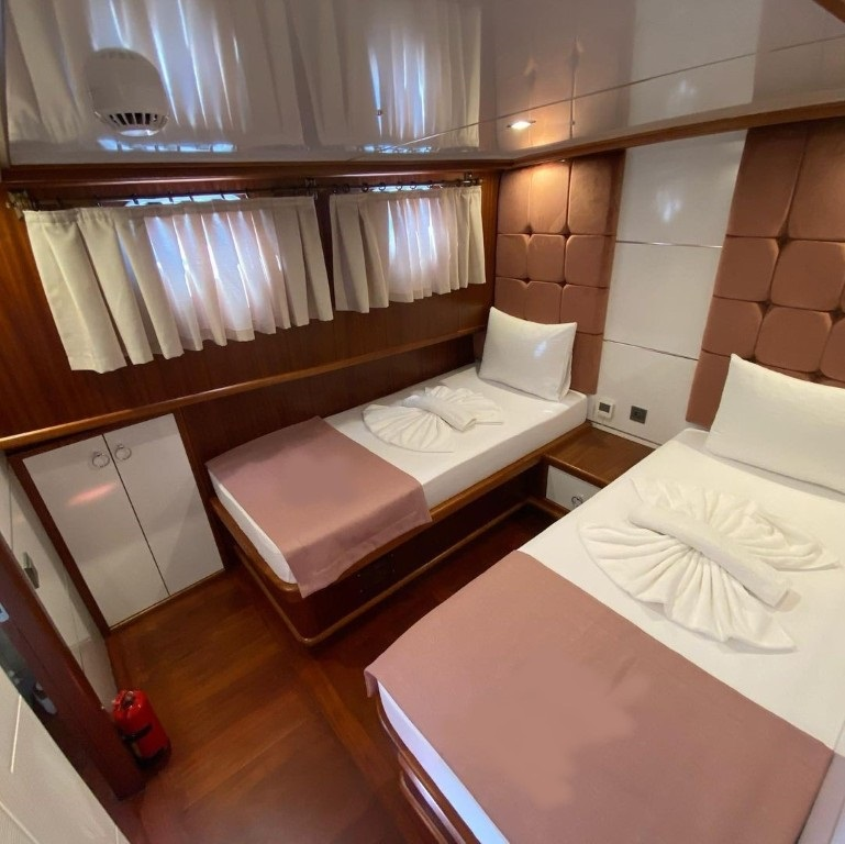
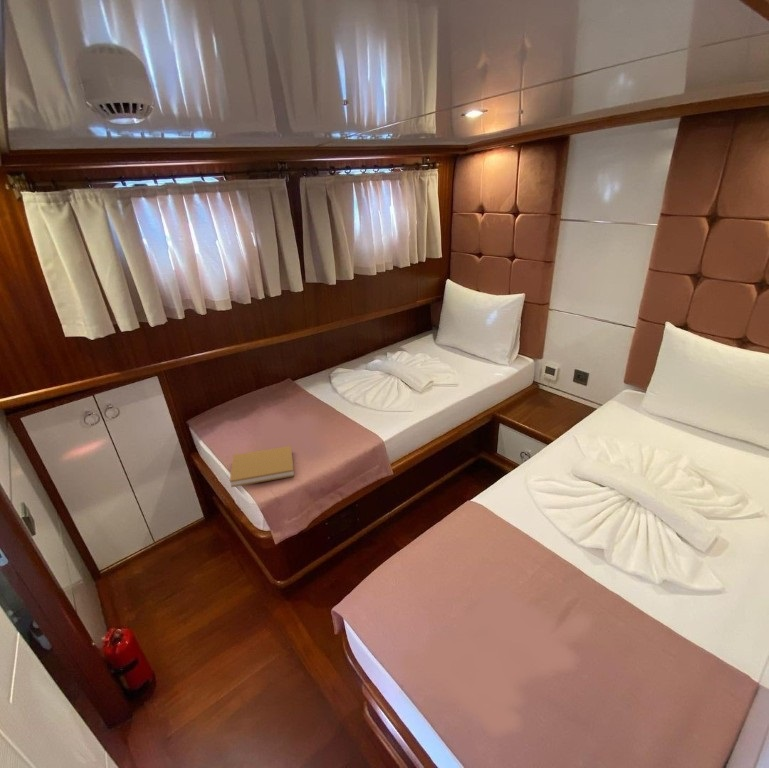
+ book (262, 464)
